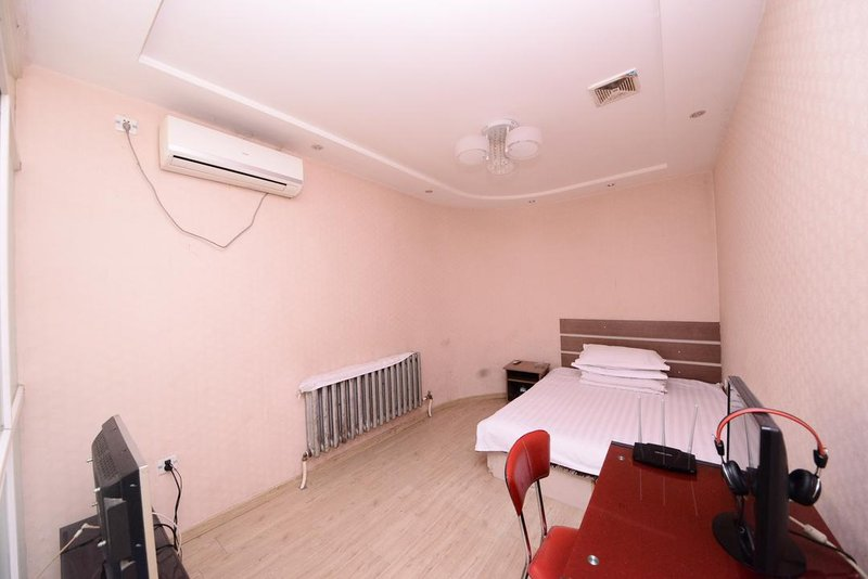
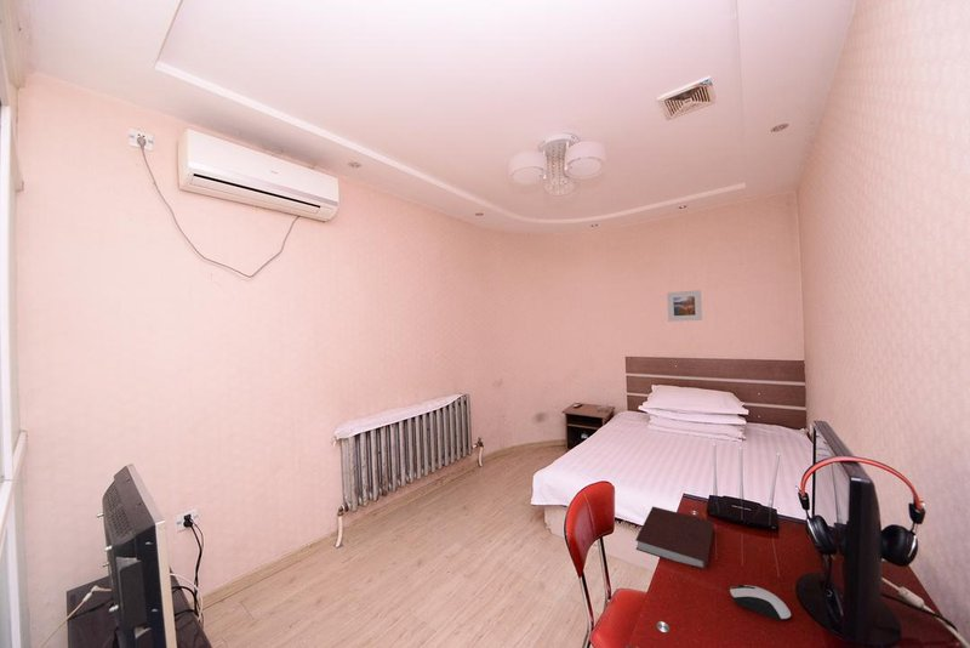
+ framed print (684, 306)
+ computer mouse (759, 597)
+ notebook (675, 534)
